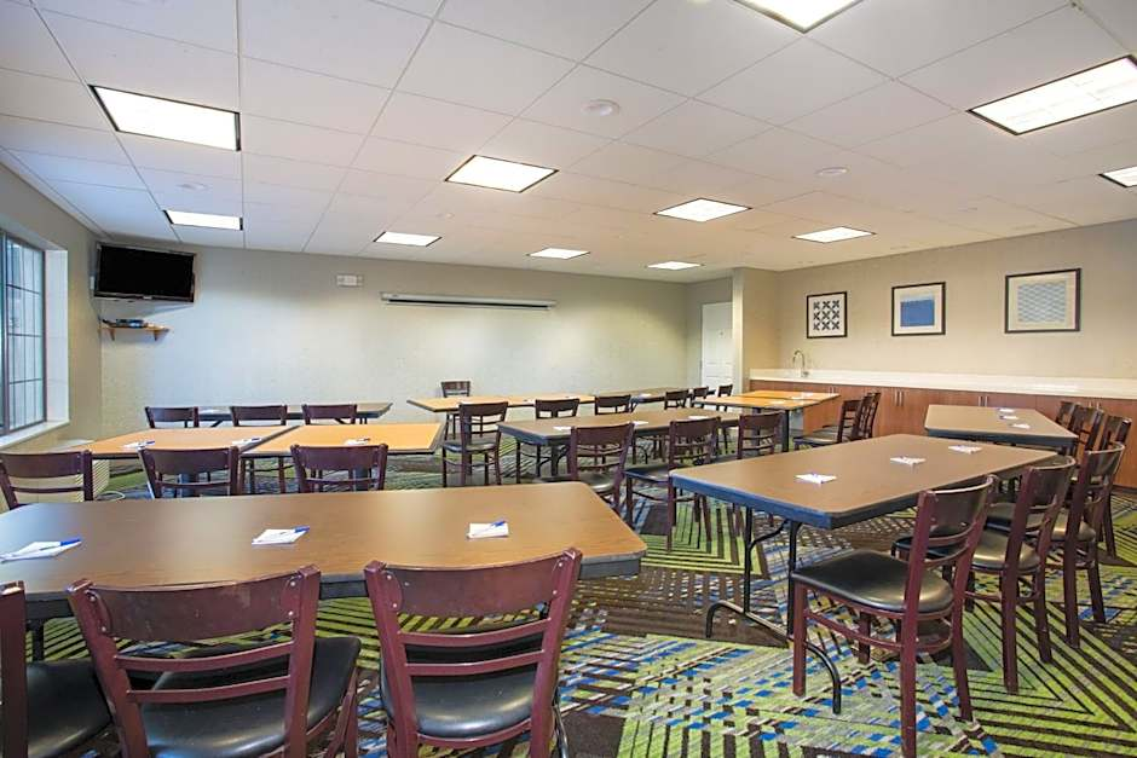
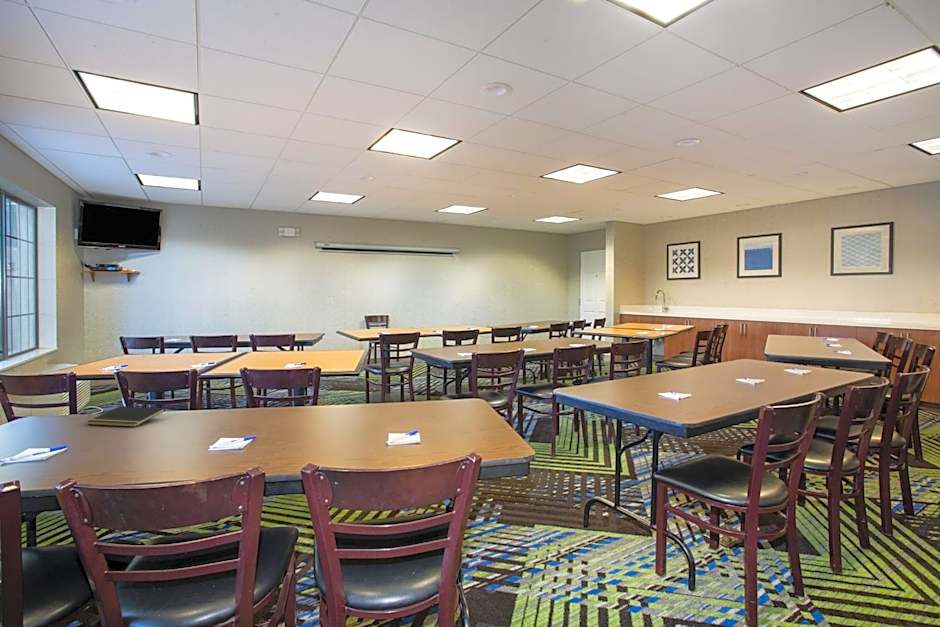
+ notepad (127, 415)
